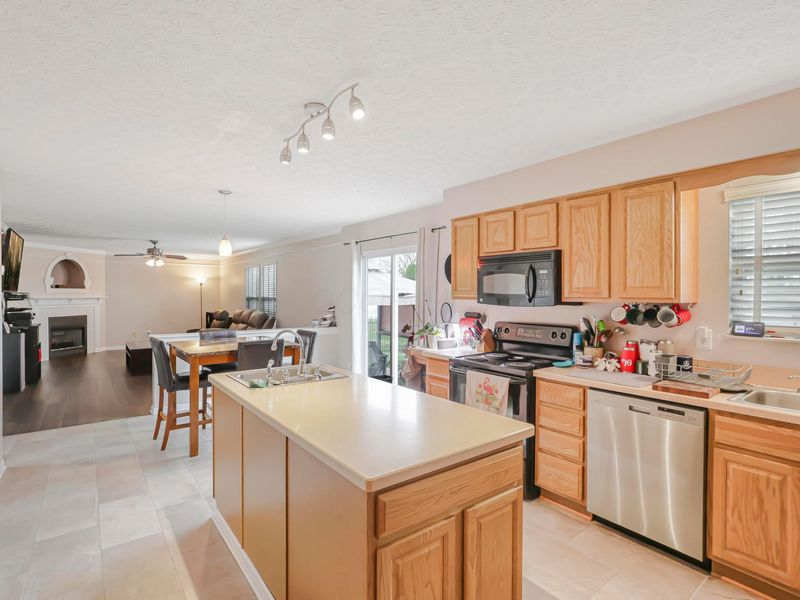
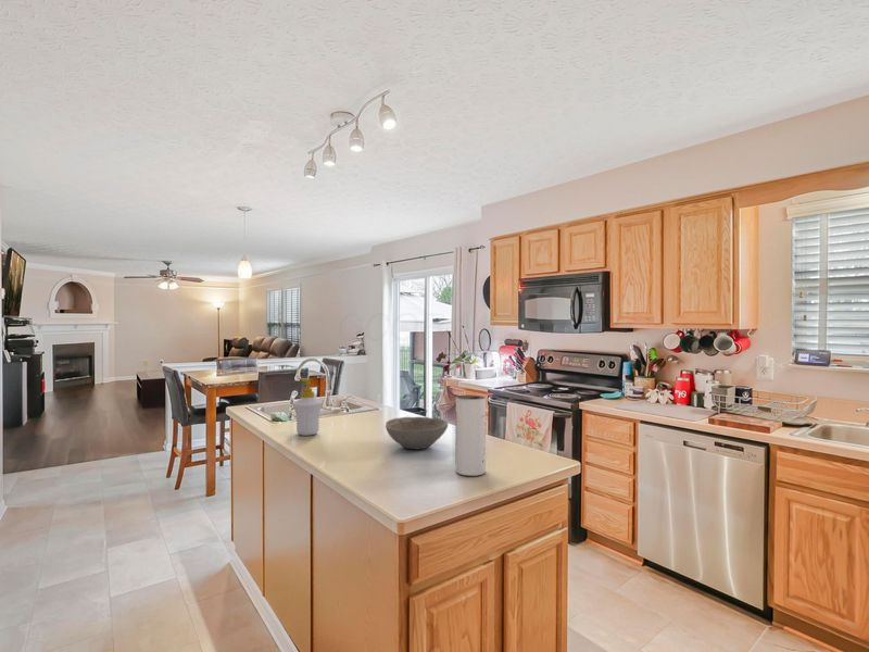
+ bowl (416, 434)
+ soap bottle (307, 405)
+ speaker (470, 432)
